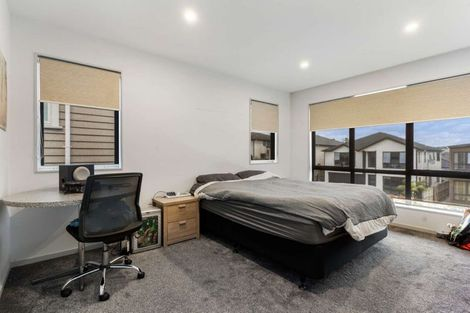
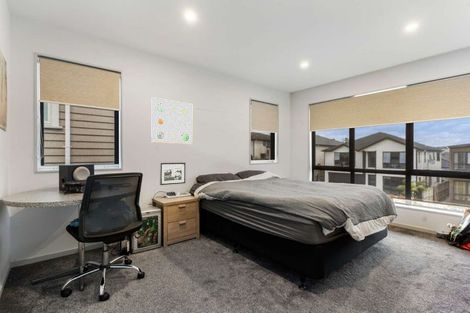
+ picture frame (173, 173)
+ wall art (173, 122)
